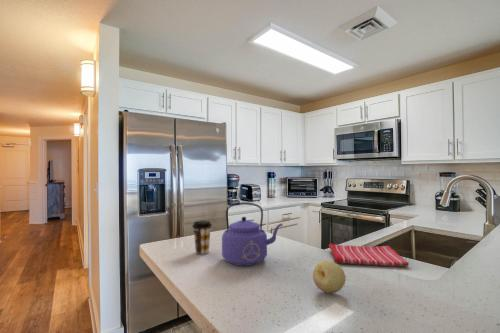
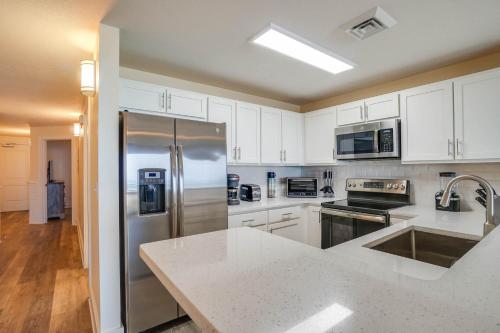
- coffee cup (202, 237)
- dish towel (364, 254)
- kettle (252, 231)
- fruit (329, 277)
